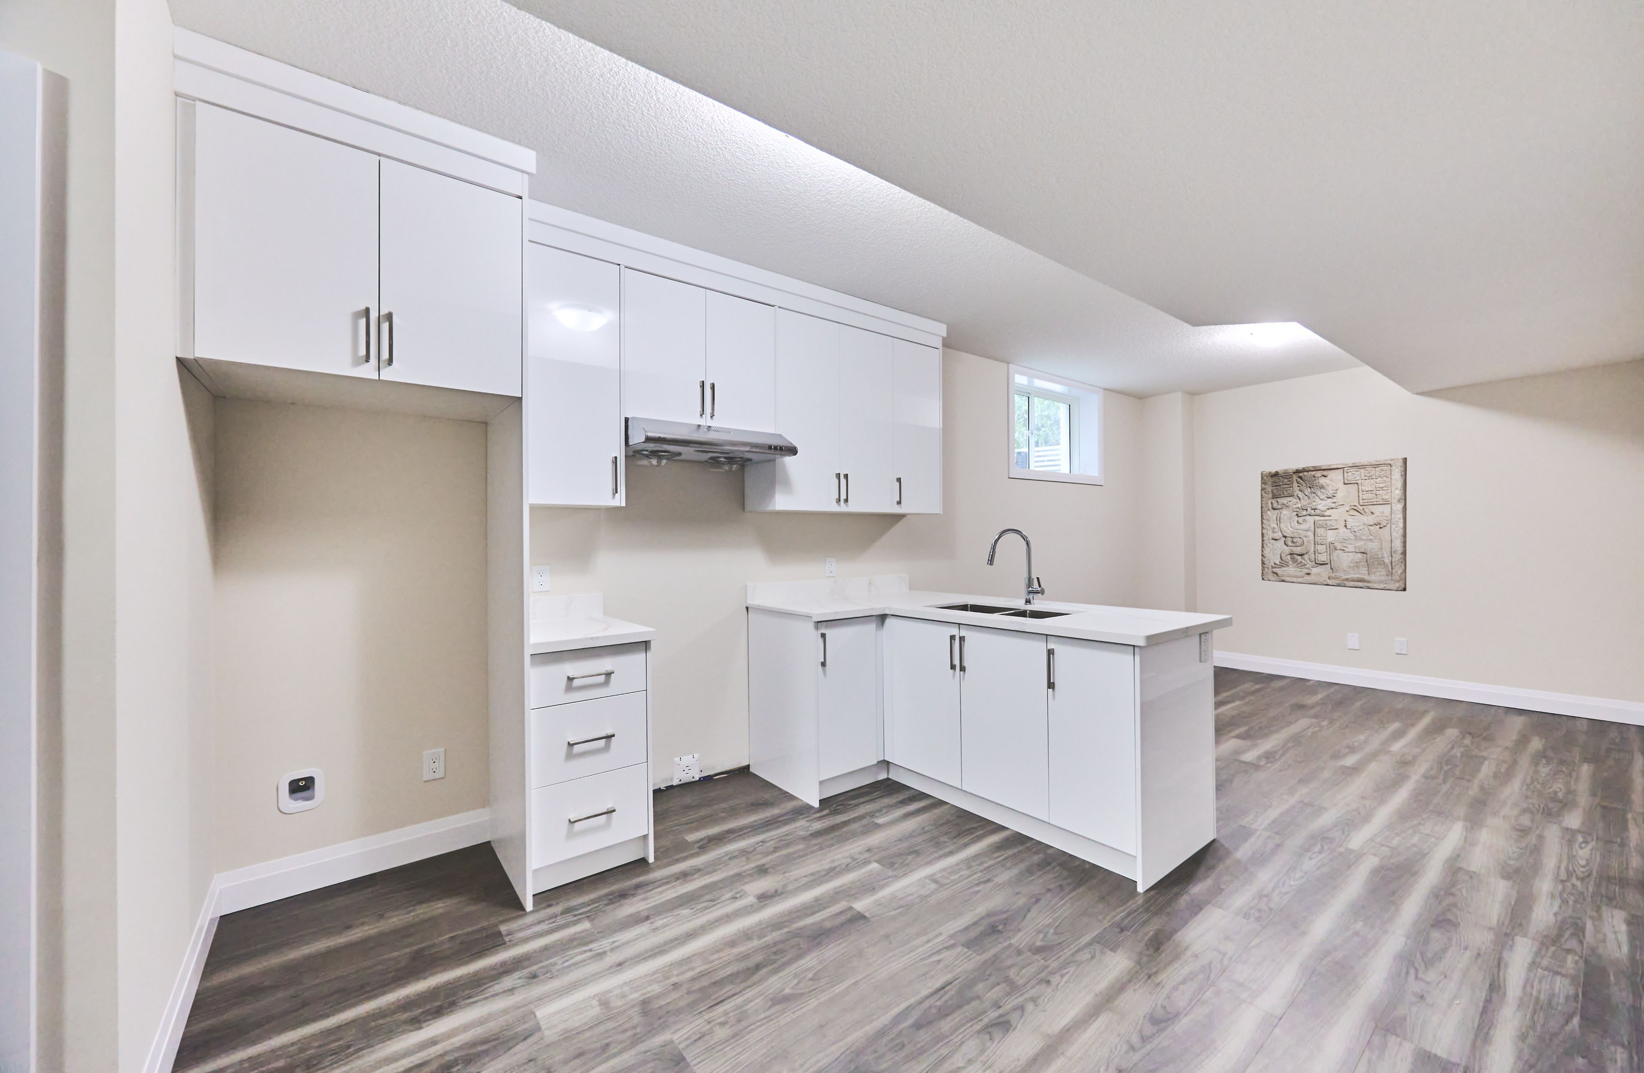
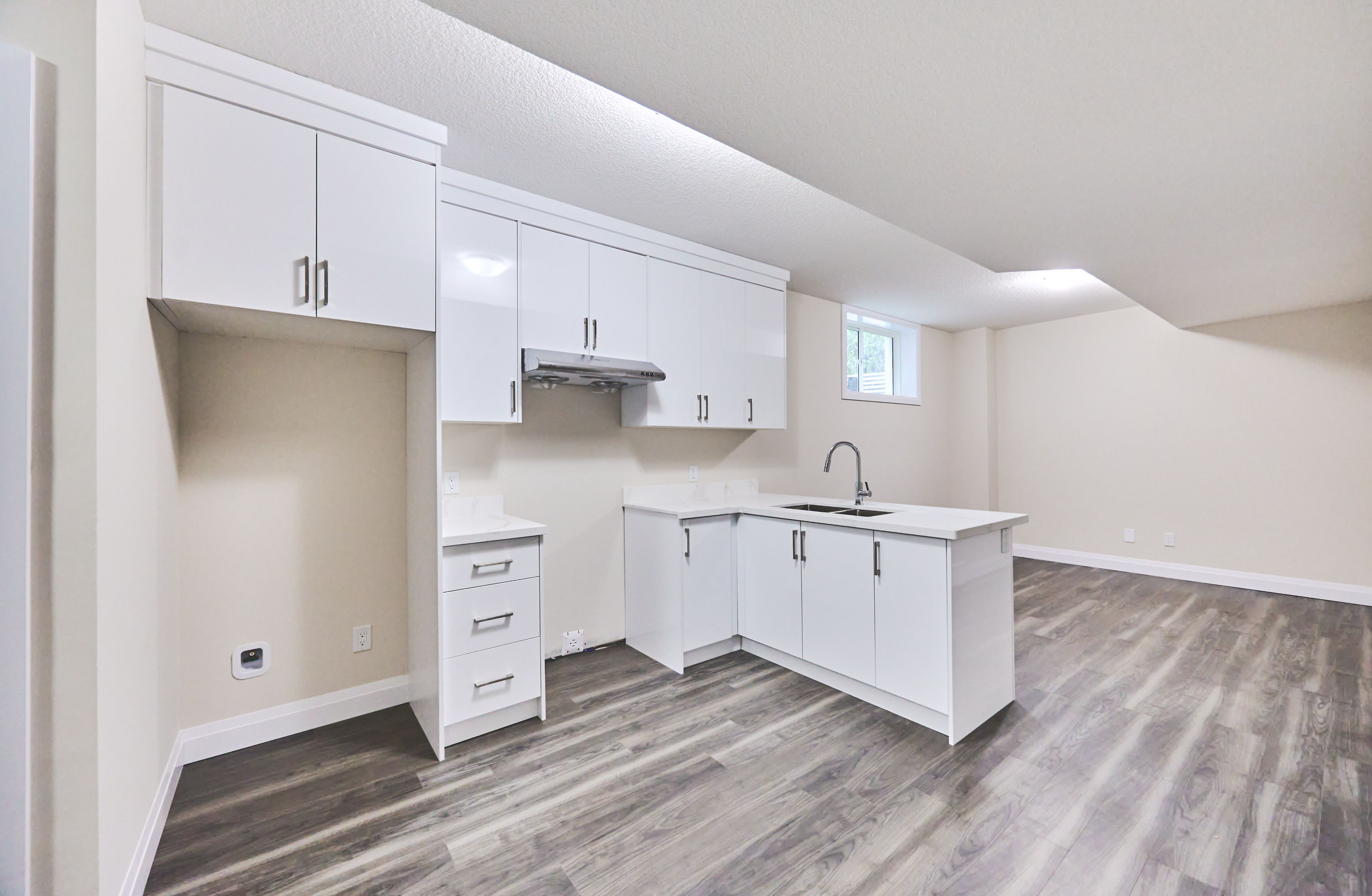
- stone relief (1329, 526)
